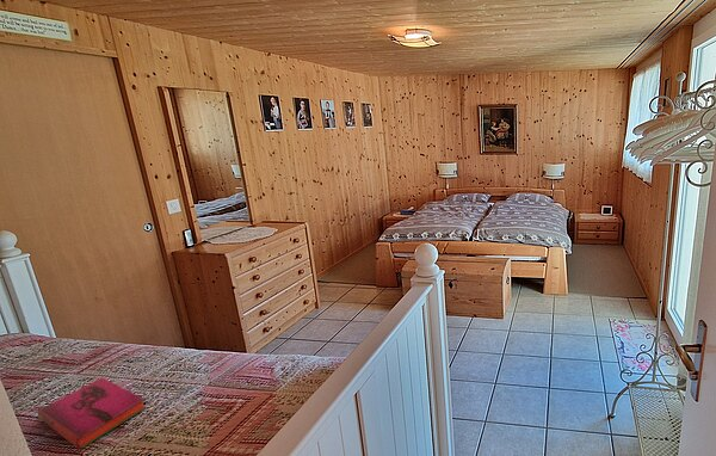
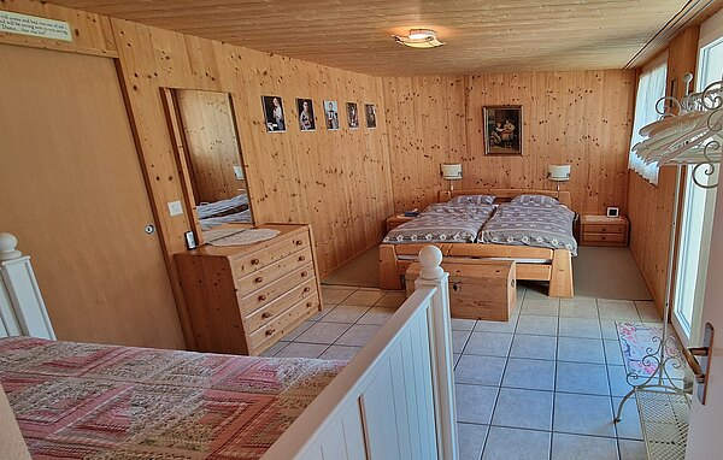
- hardback book (91, 409)
